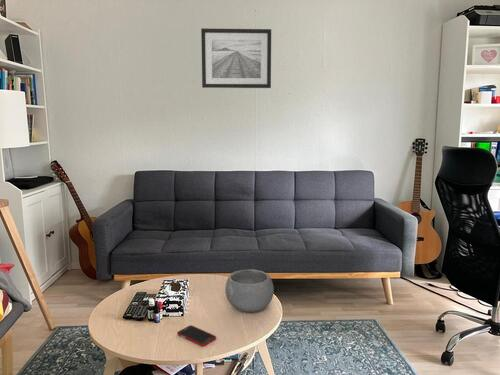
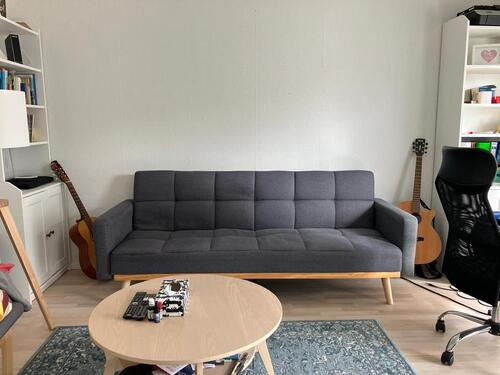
- wall art (236, 58)
- bowl (249, 291)
- cell phone (196, 335)
